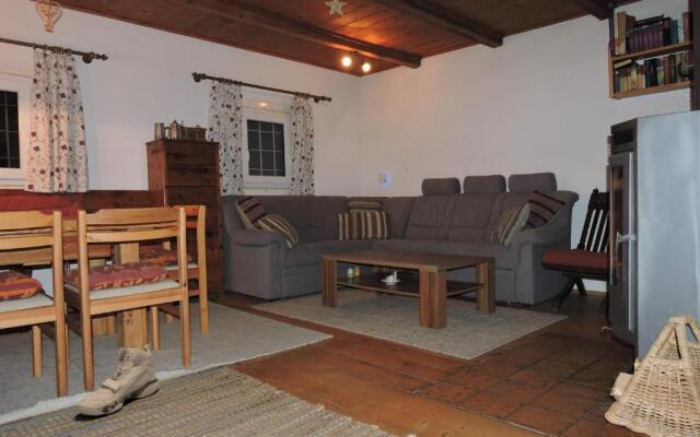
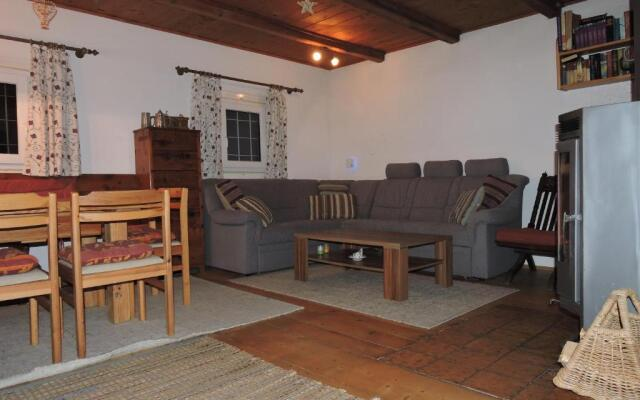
- sneaker (119, 377)
